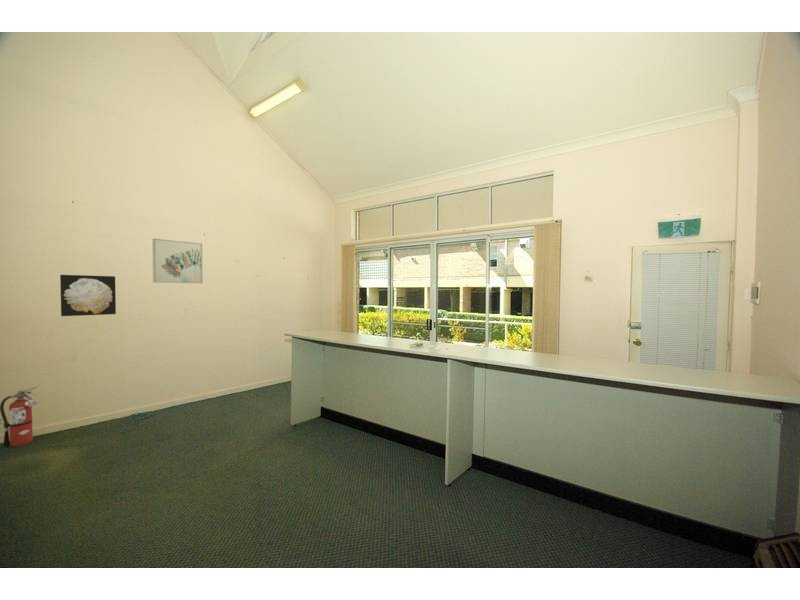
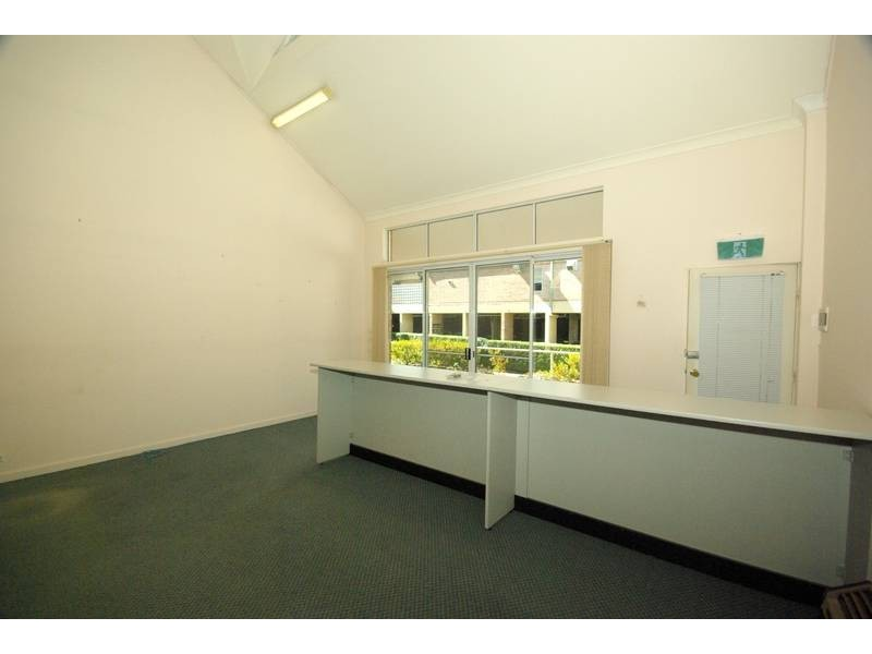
- wall art (178, 262)
- wall art (89, 295)
- fire extinguisher (20, 416)
